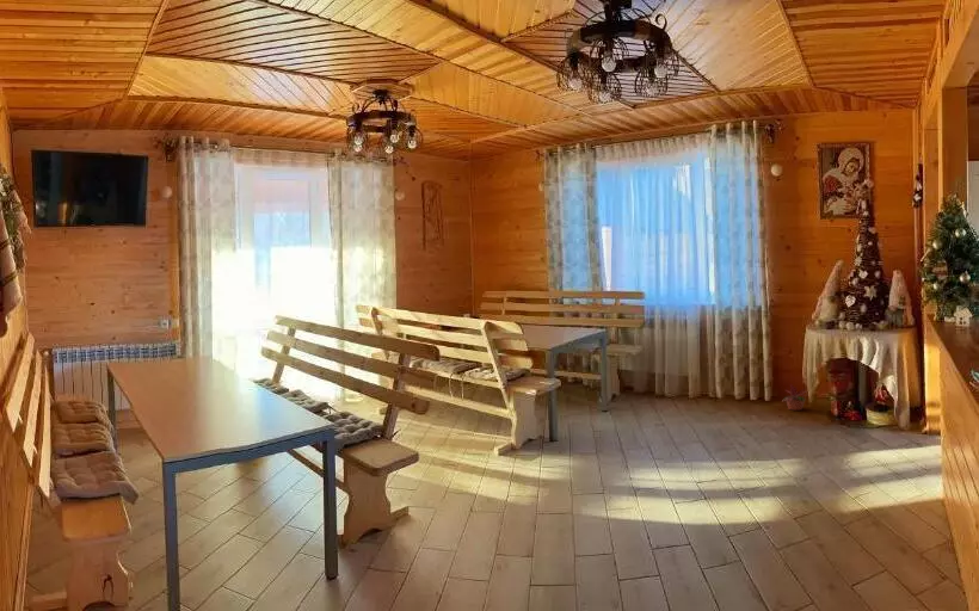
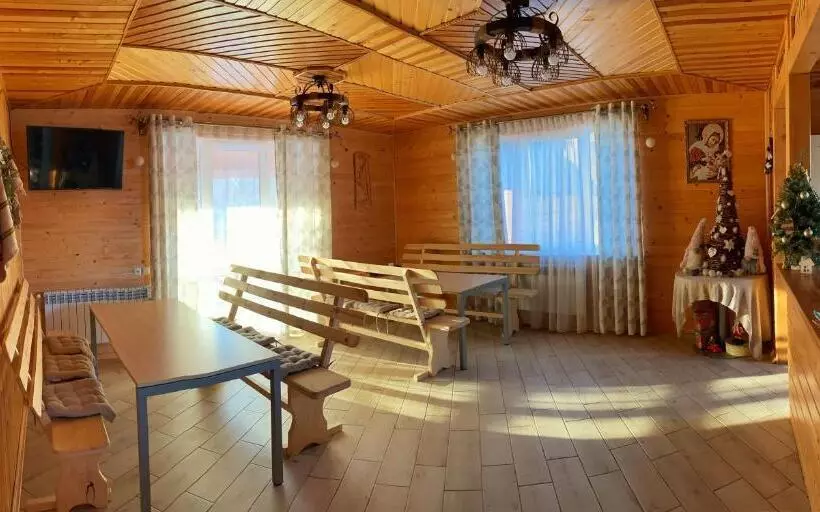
- potted plant (795, 395)
